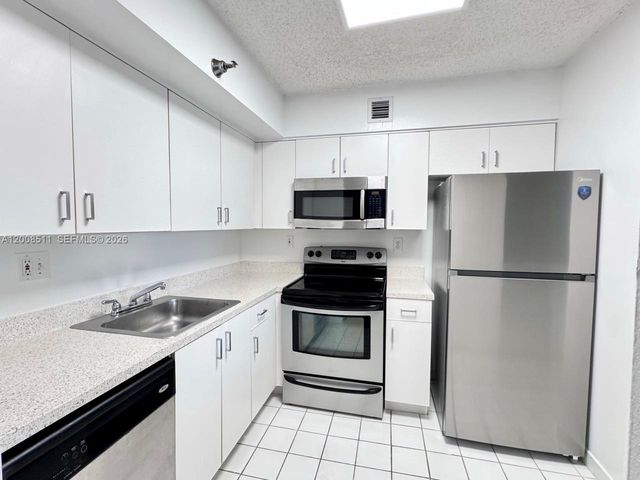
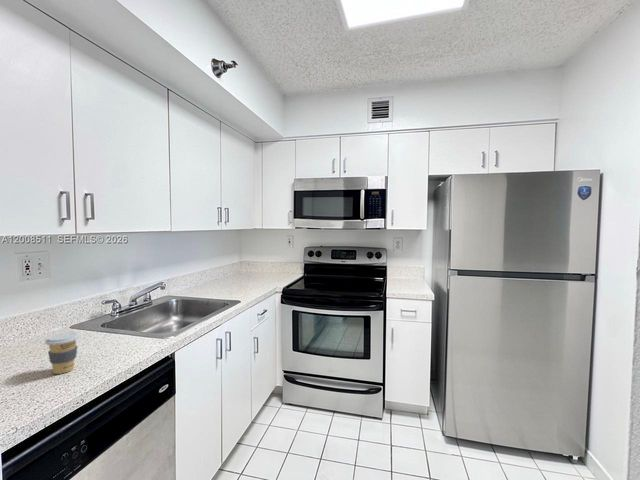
+ coffee cup (62, 353)
